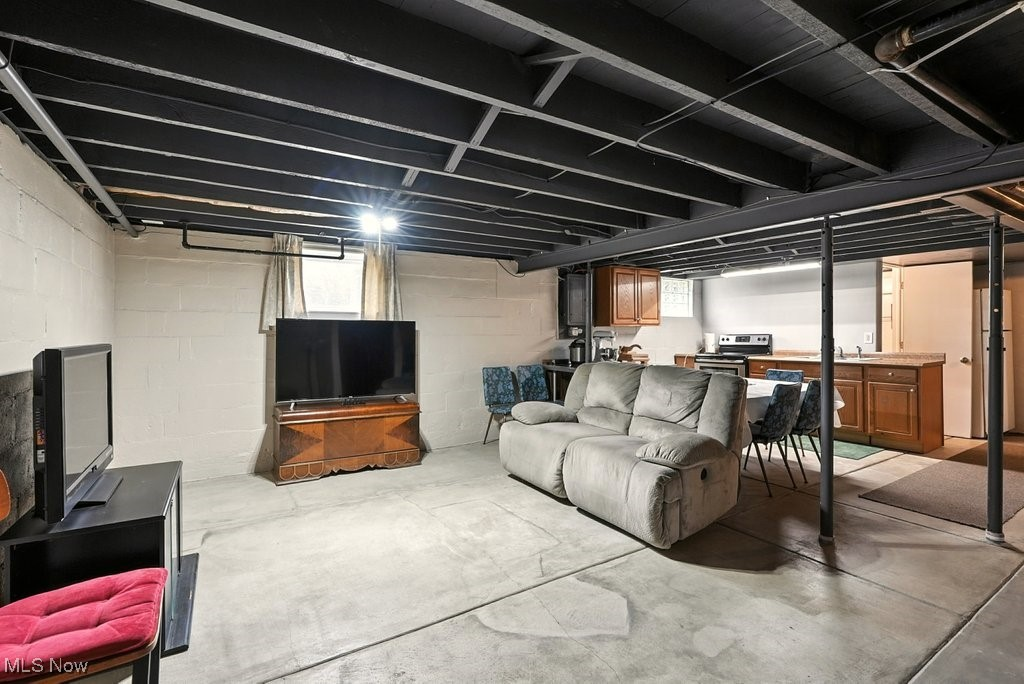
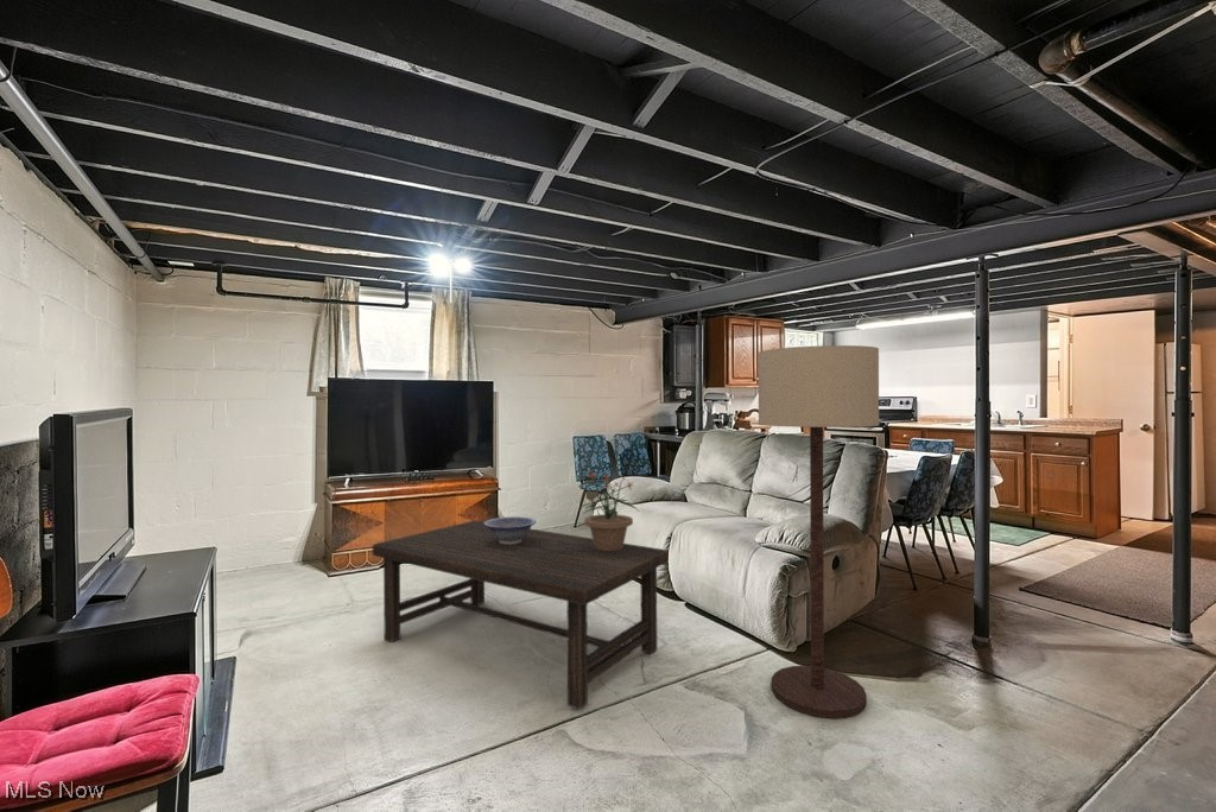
+ coffee table (517, 589)
+ floor lamp (817, 522)
+ decorative bowl (509, 531)
+ potted plant (606, 508)
